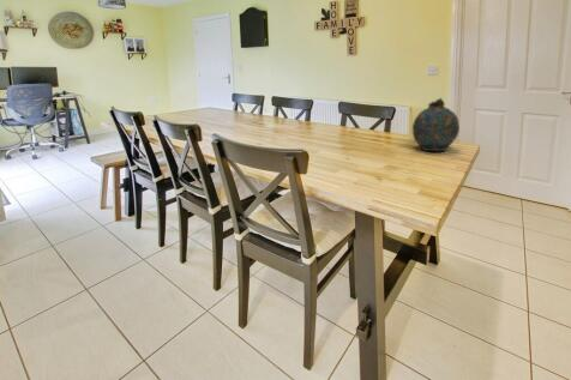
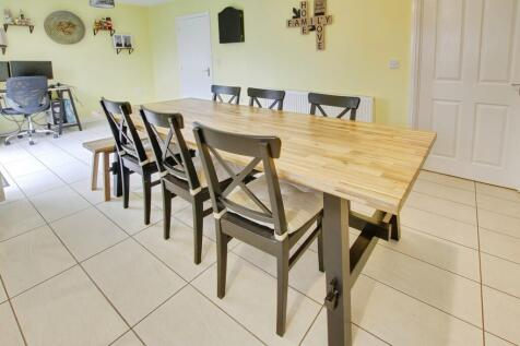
- snuff bottle (434, 123)
